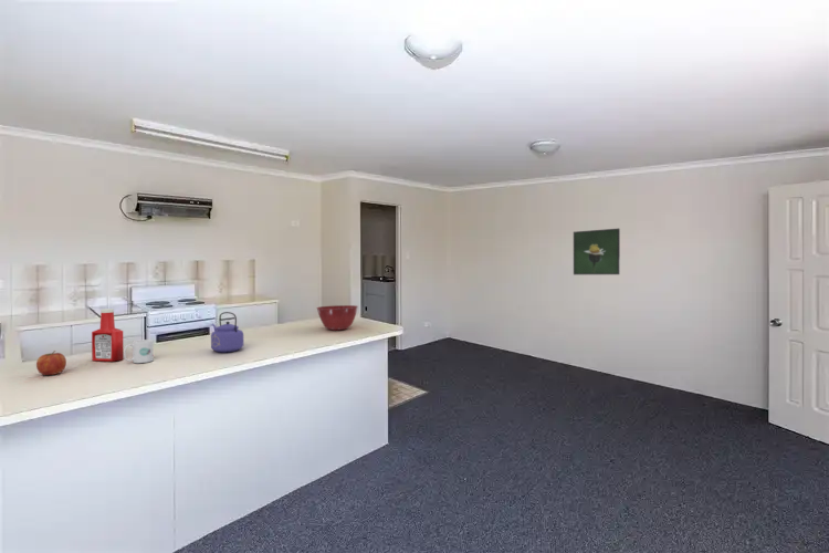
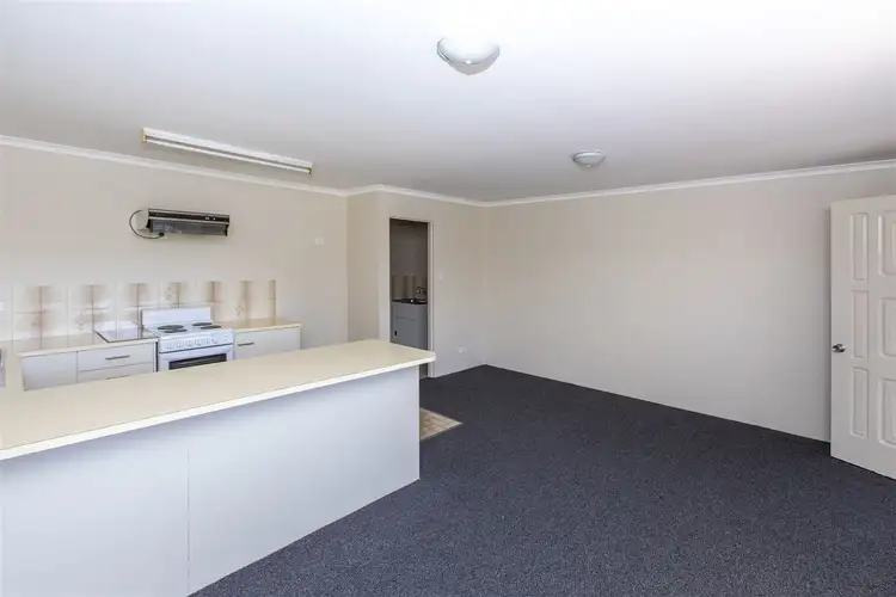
- fruit (51, 362)
- mixing bowl (337, 317)
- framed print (595, 252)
- kettle (224, 330)
- mug (138, 351)
- soap bottle (107, 334)
